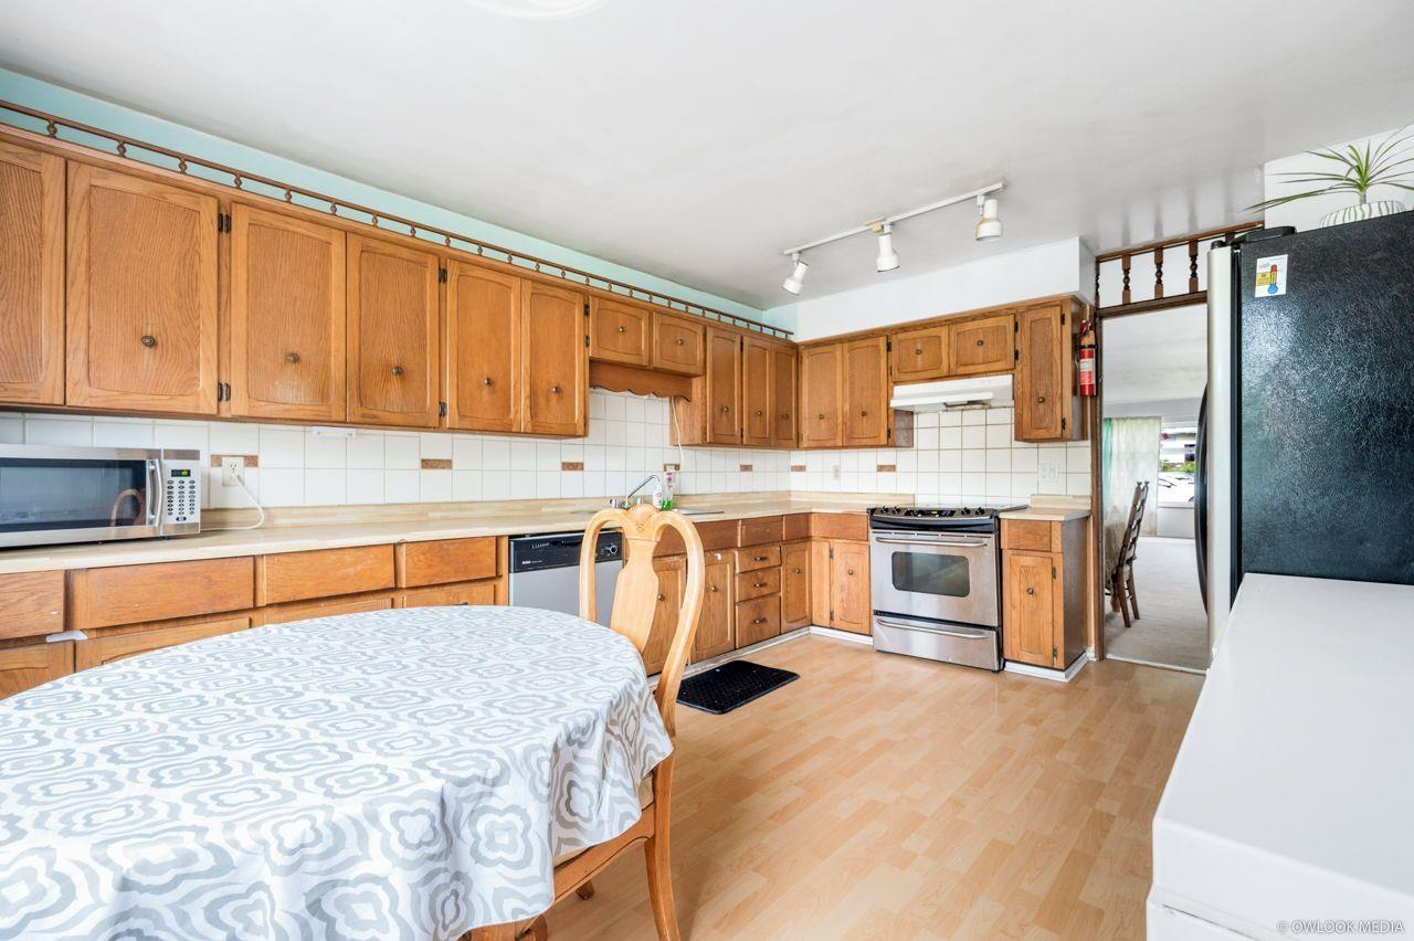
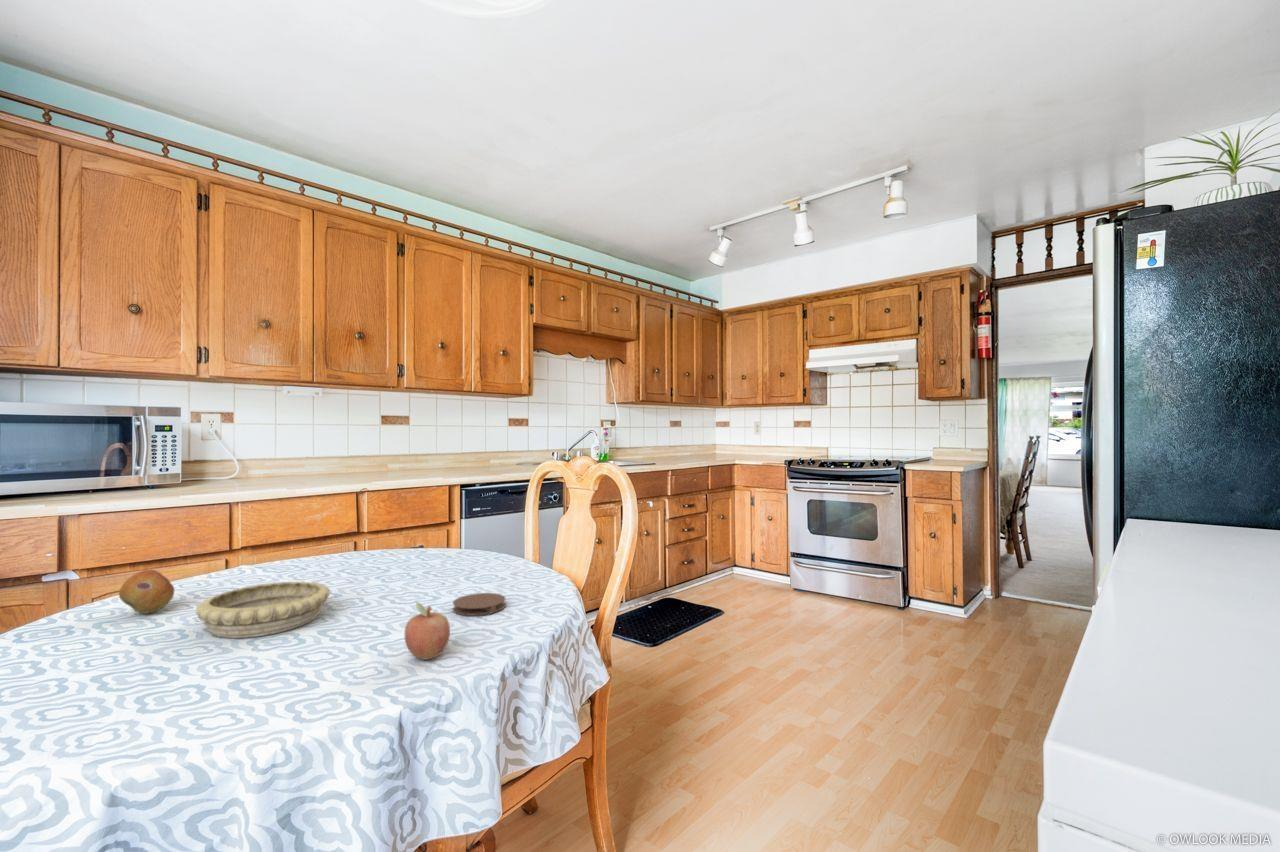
+ coaster (479, 603)
+ fruit (147, 591)
+ fruit (427, 630)
+ decorative bowl (266, 607)
